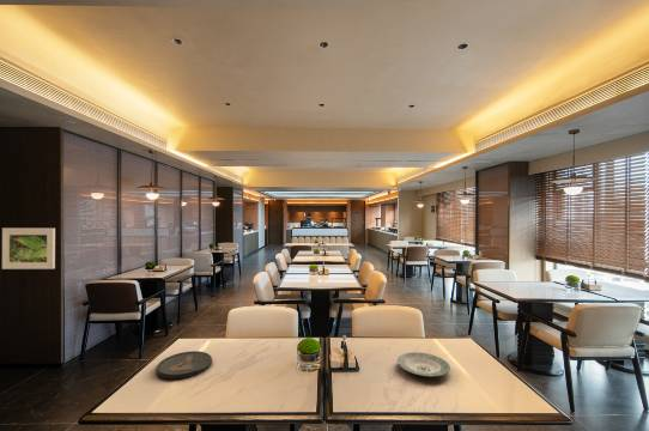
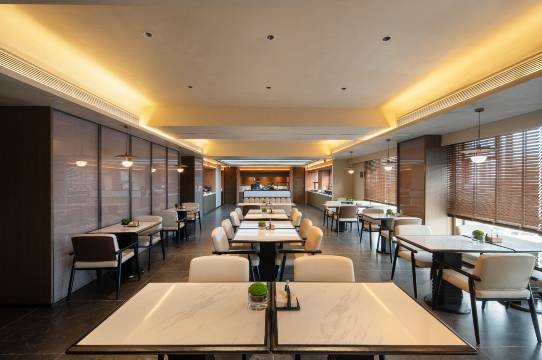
- plate (423, 366)
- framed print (28, 248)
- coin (184, 364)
